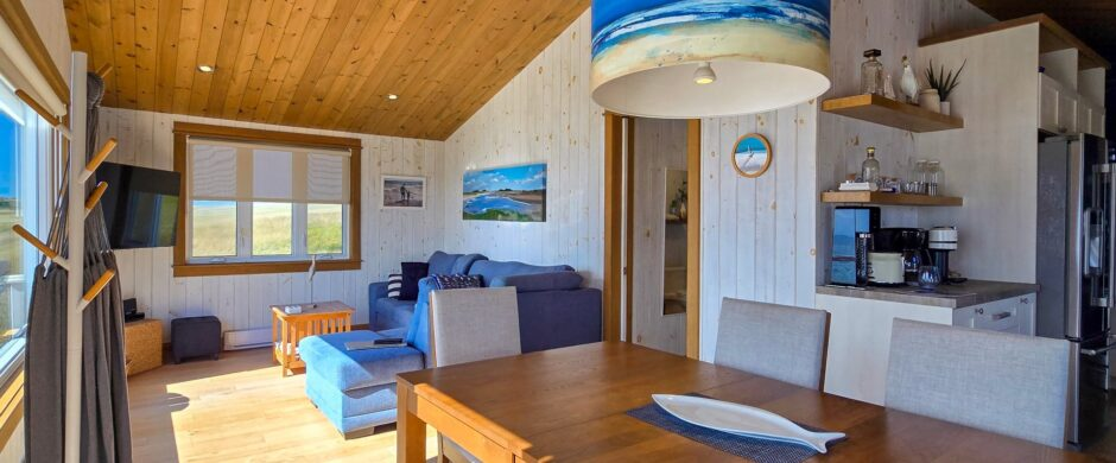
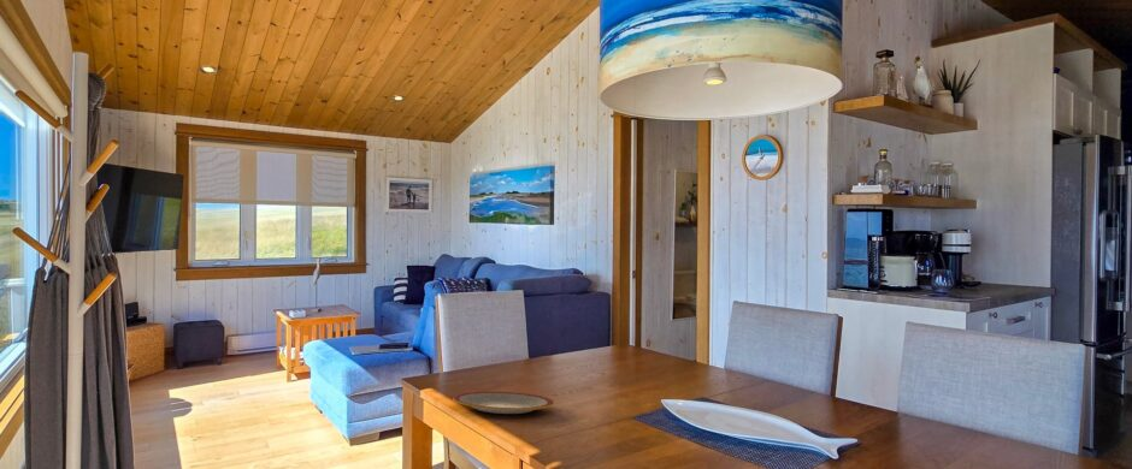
+ plate (502, 404)
